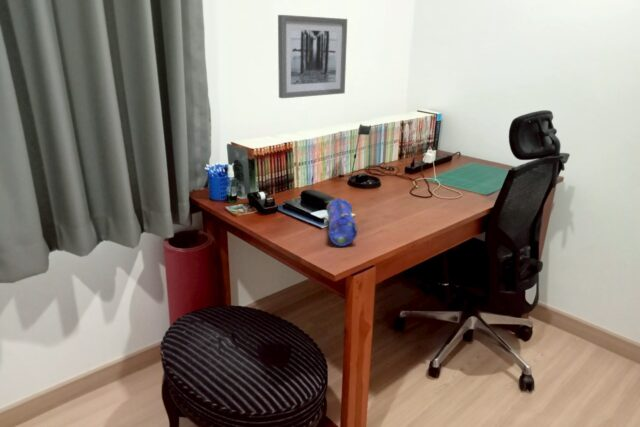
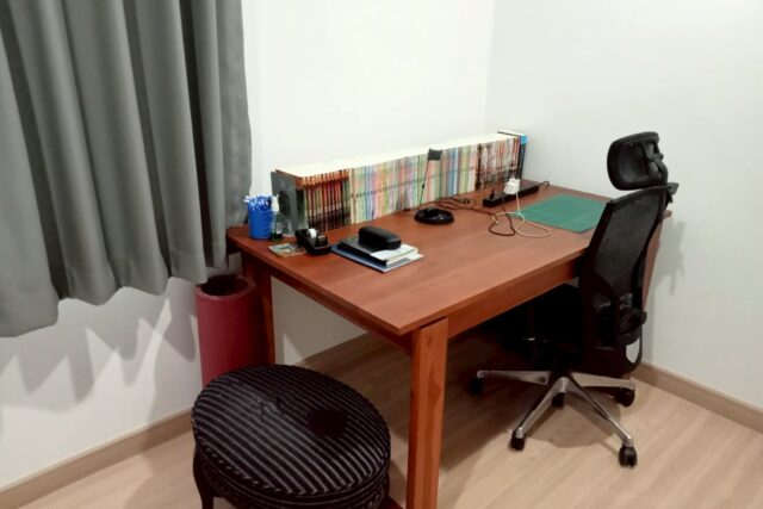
- wall art (314, 57)
- pencil case (341, 219)
